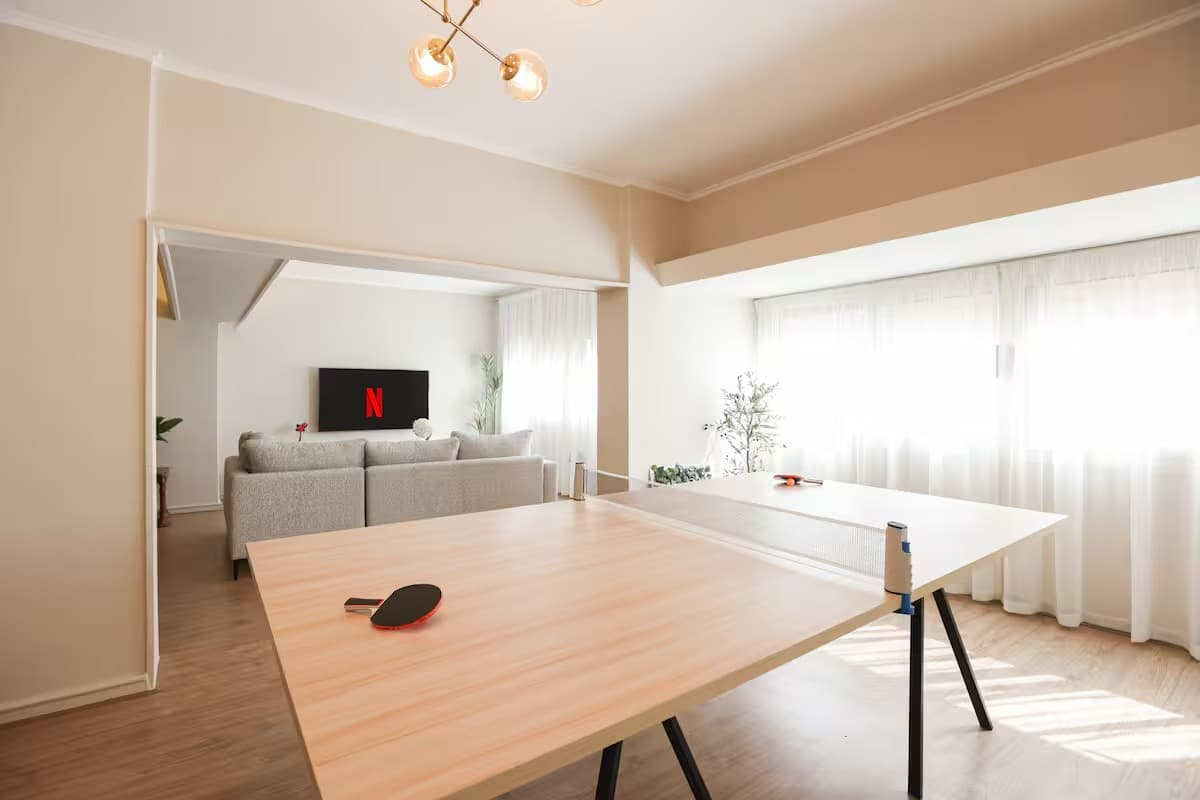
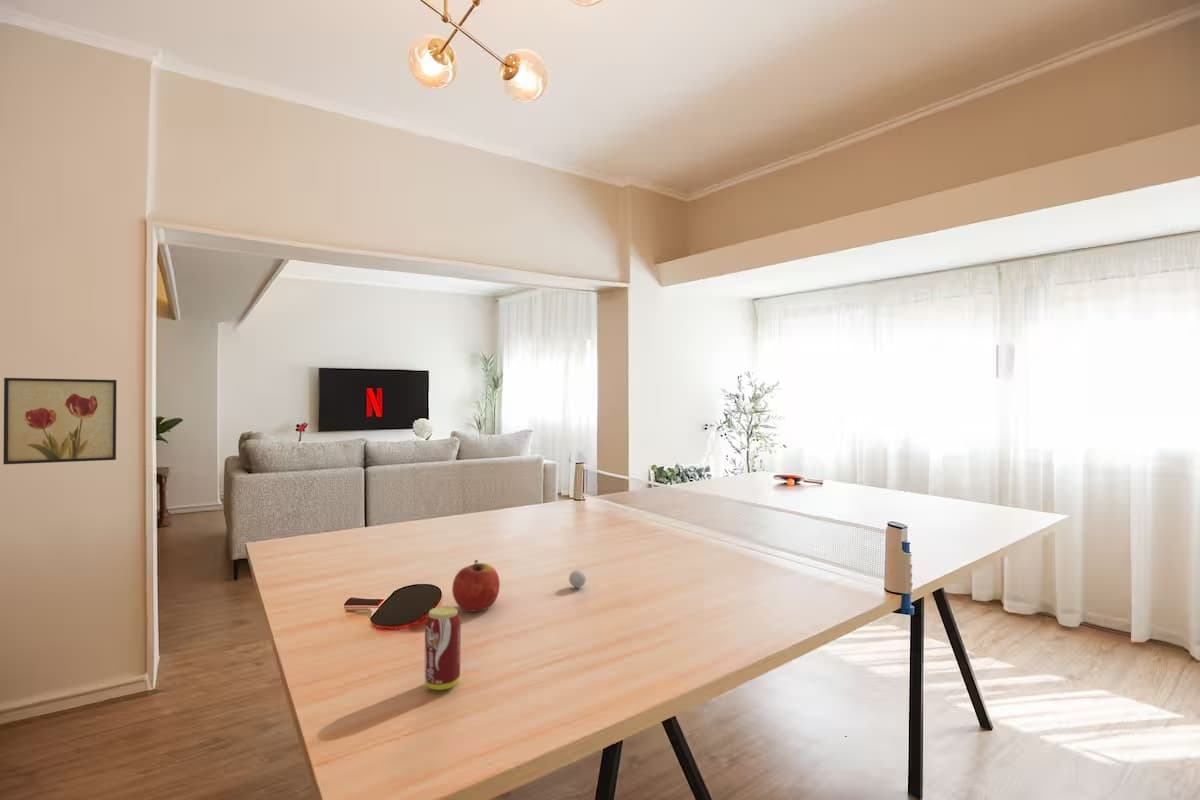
+ beverage can (442, 647)
+ apple (476, 584)
+ wall art (62, 420)
+ ping-pong ball (577, 578)
